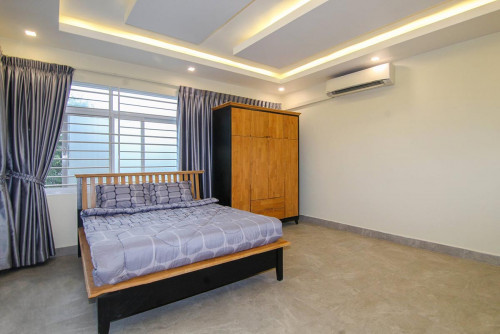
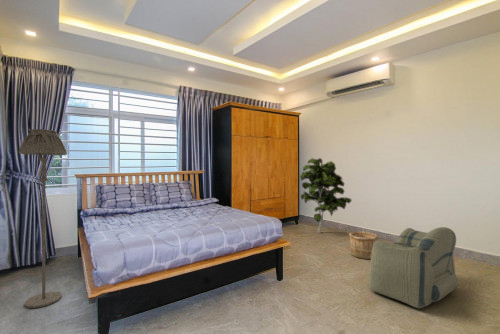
+ wooden bucket (363, 244)
+ indoor plant (323, 195)
+ floor lamp (43, 215)
+ armchair (412, 255)
